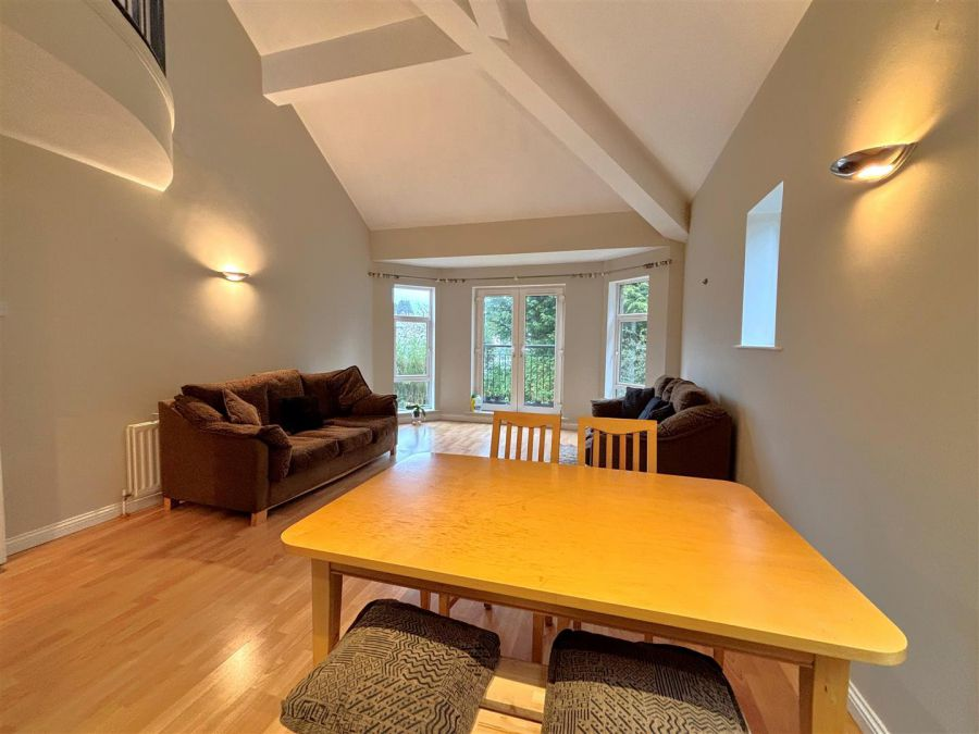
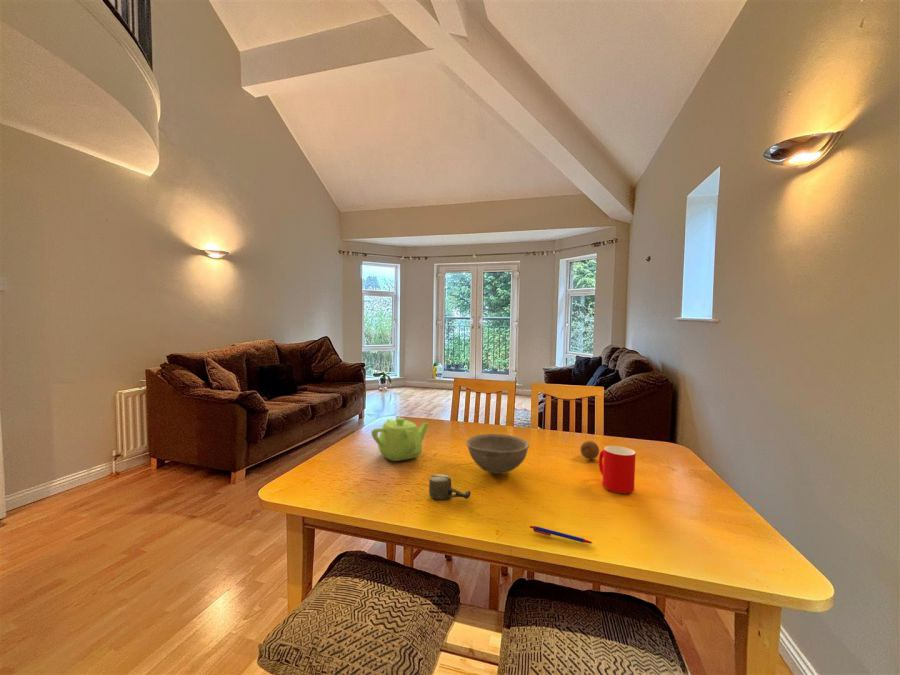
+ cup (449, 487)
+ cup (614, 466)
+ fruit (589, 450)
+ bowl (496, 456)
+ pen (560, 534)
+ teapot (400, 436)
